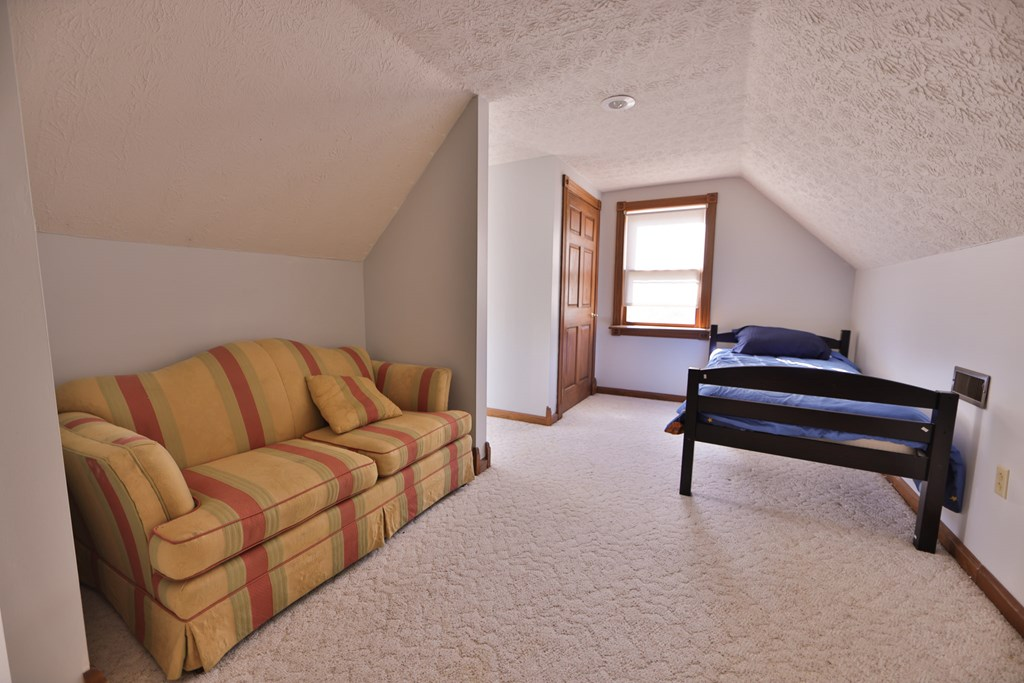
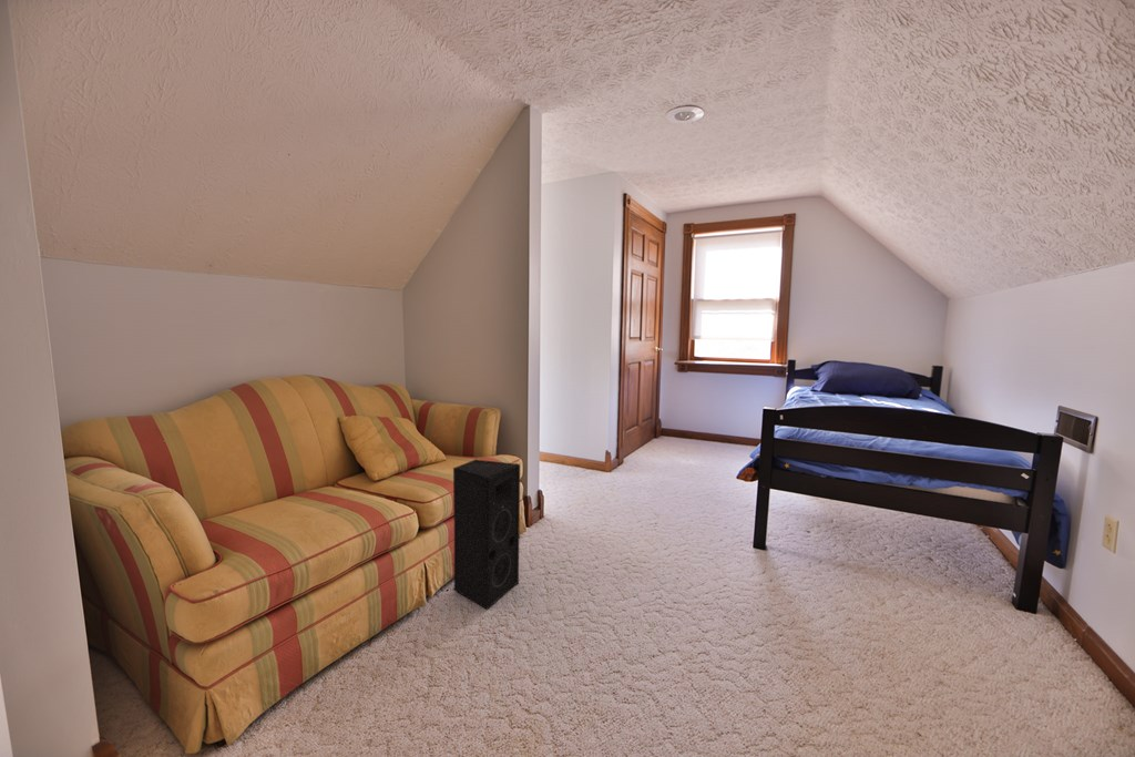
+ speaker (483, 529)
